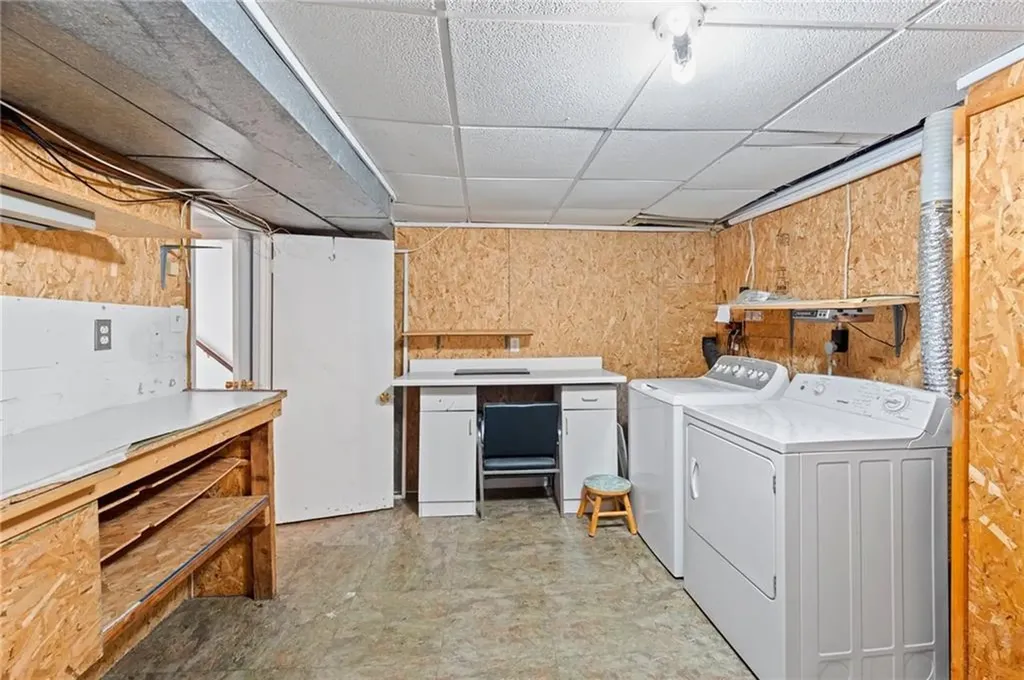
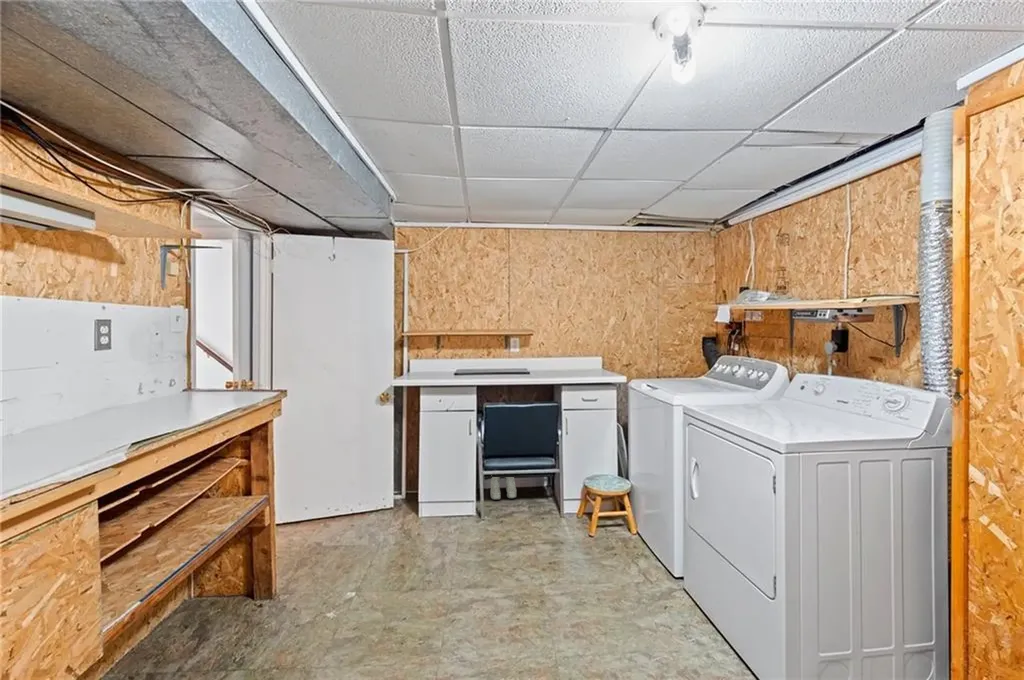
+ boots (505, 481)
